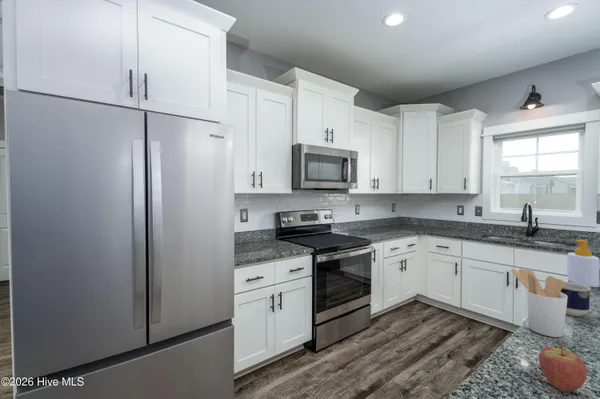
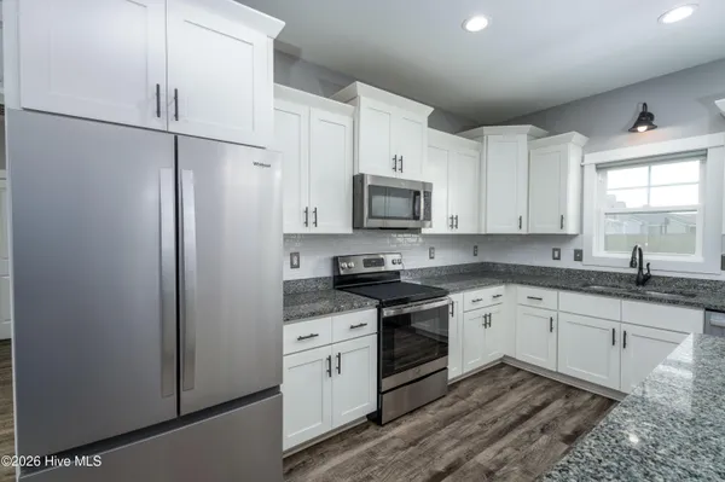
- fruit (561, 365)
- cup (570, 300)
- soap bottle (582, 261)
- utensil holder (537, 299)
